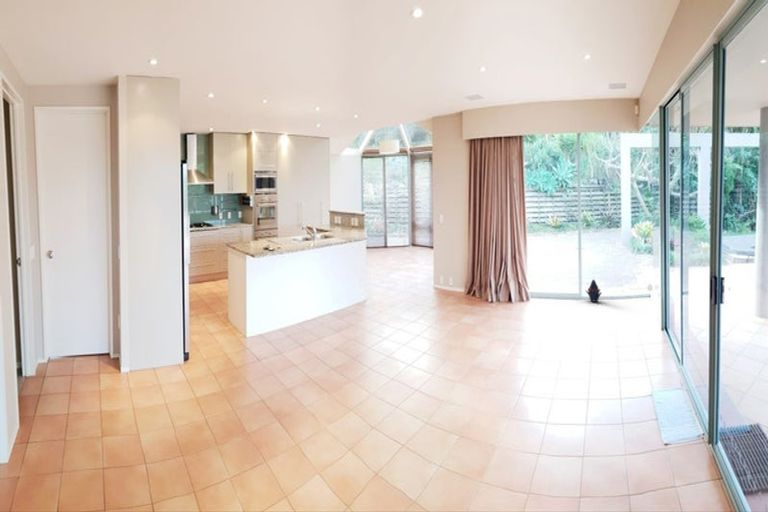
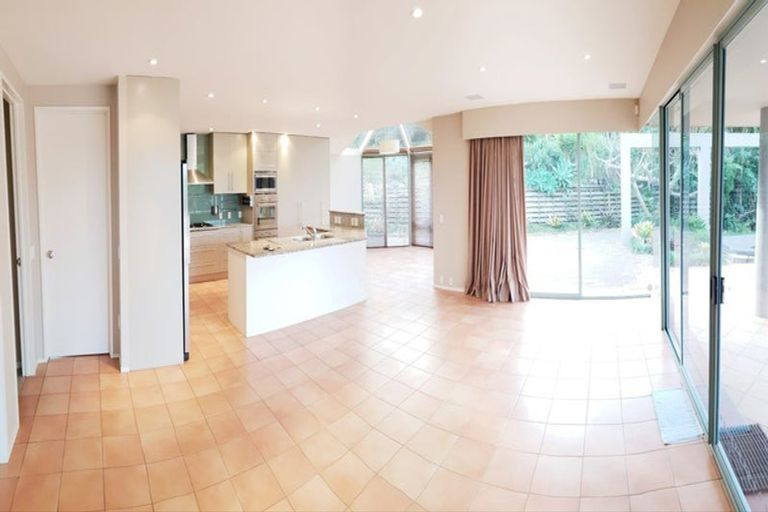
- decorative plant (593, 290)
